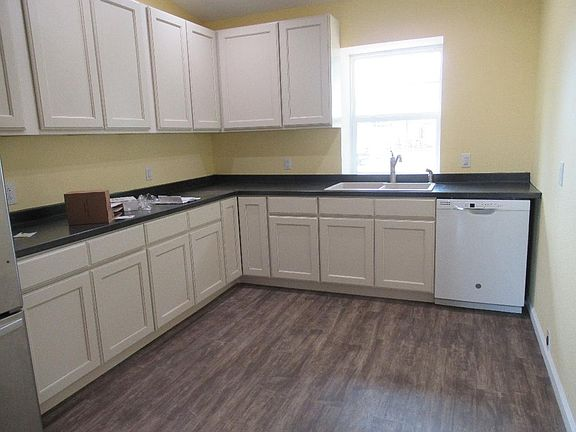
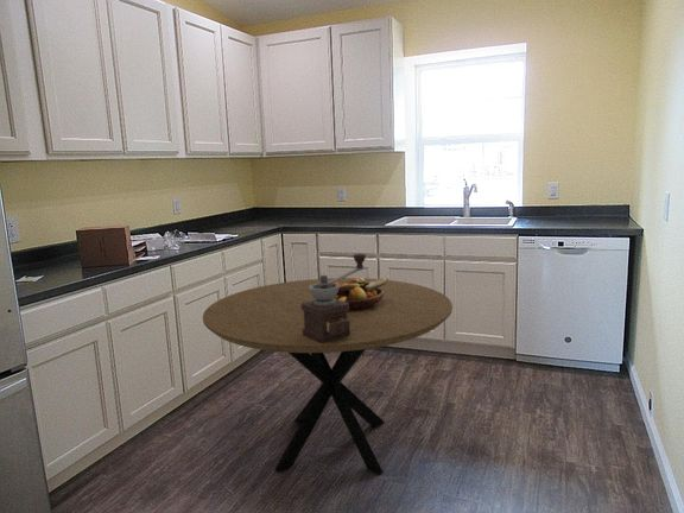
+ coffee grinder (341, 300)
+ dining table (330, 375)
+ fruit bowl (352, 290)
